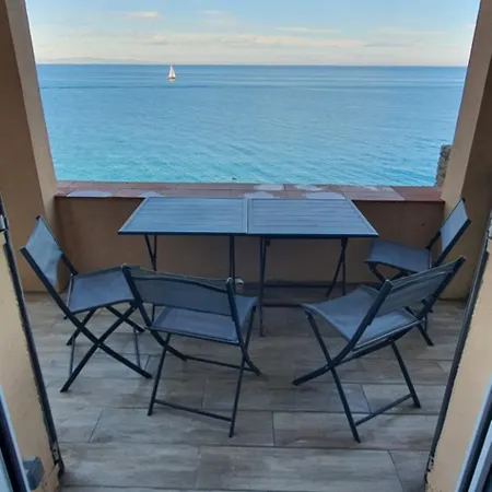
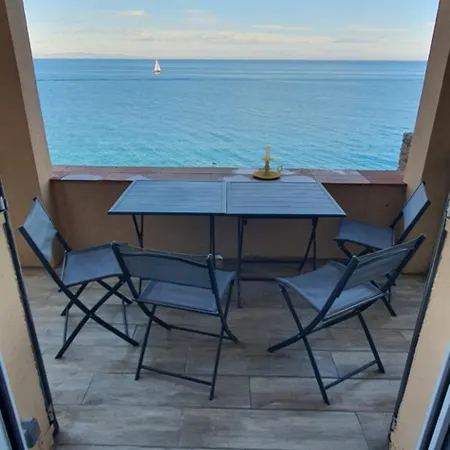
+ candle holder (267, 160)
